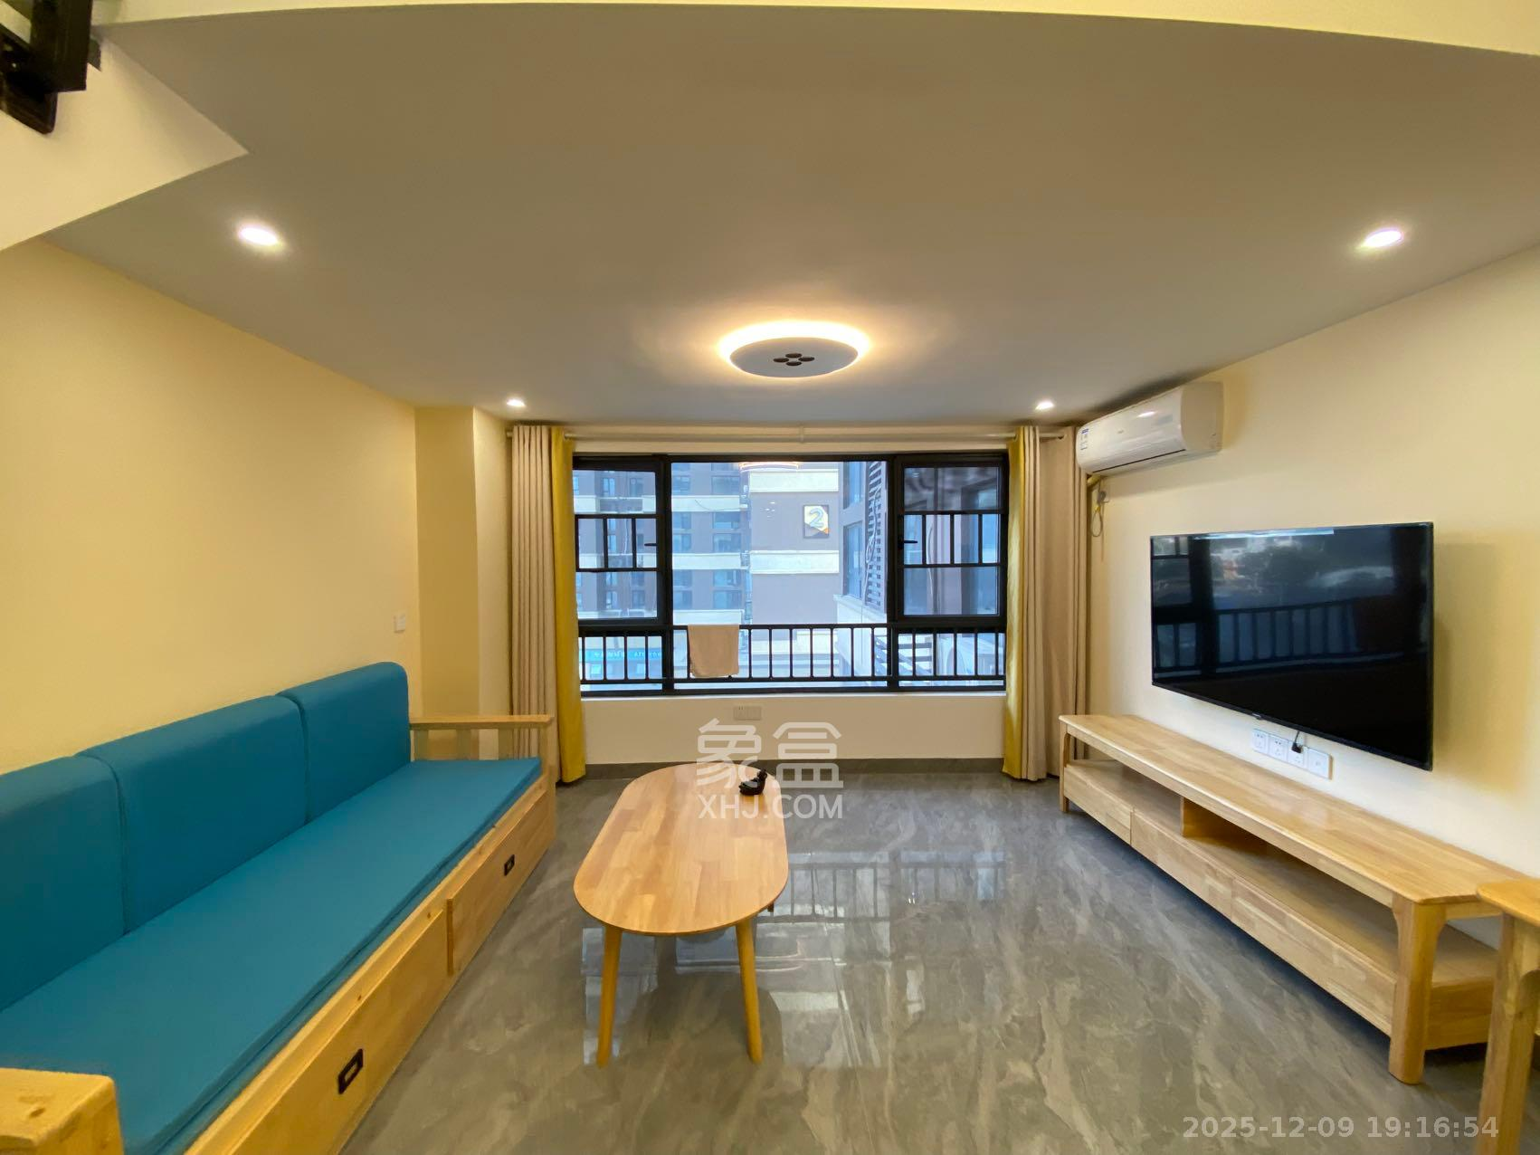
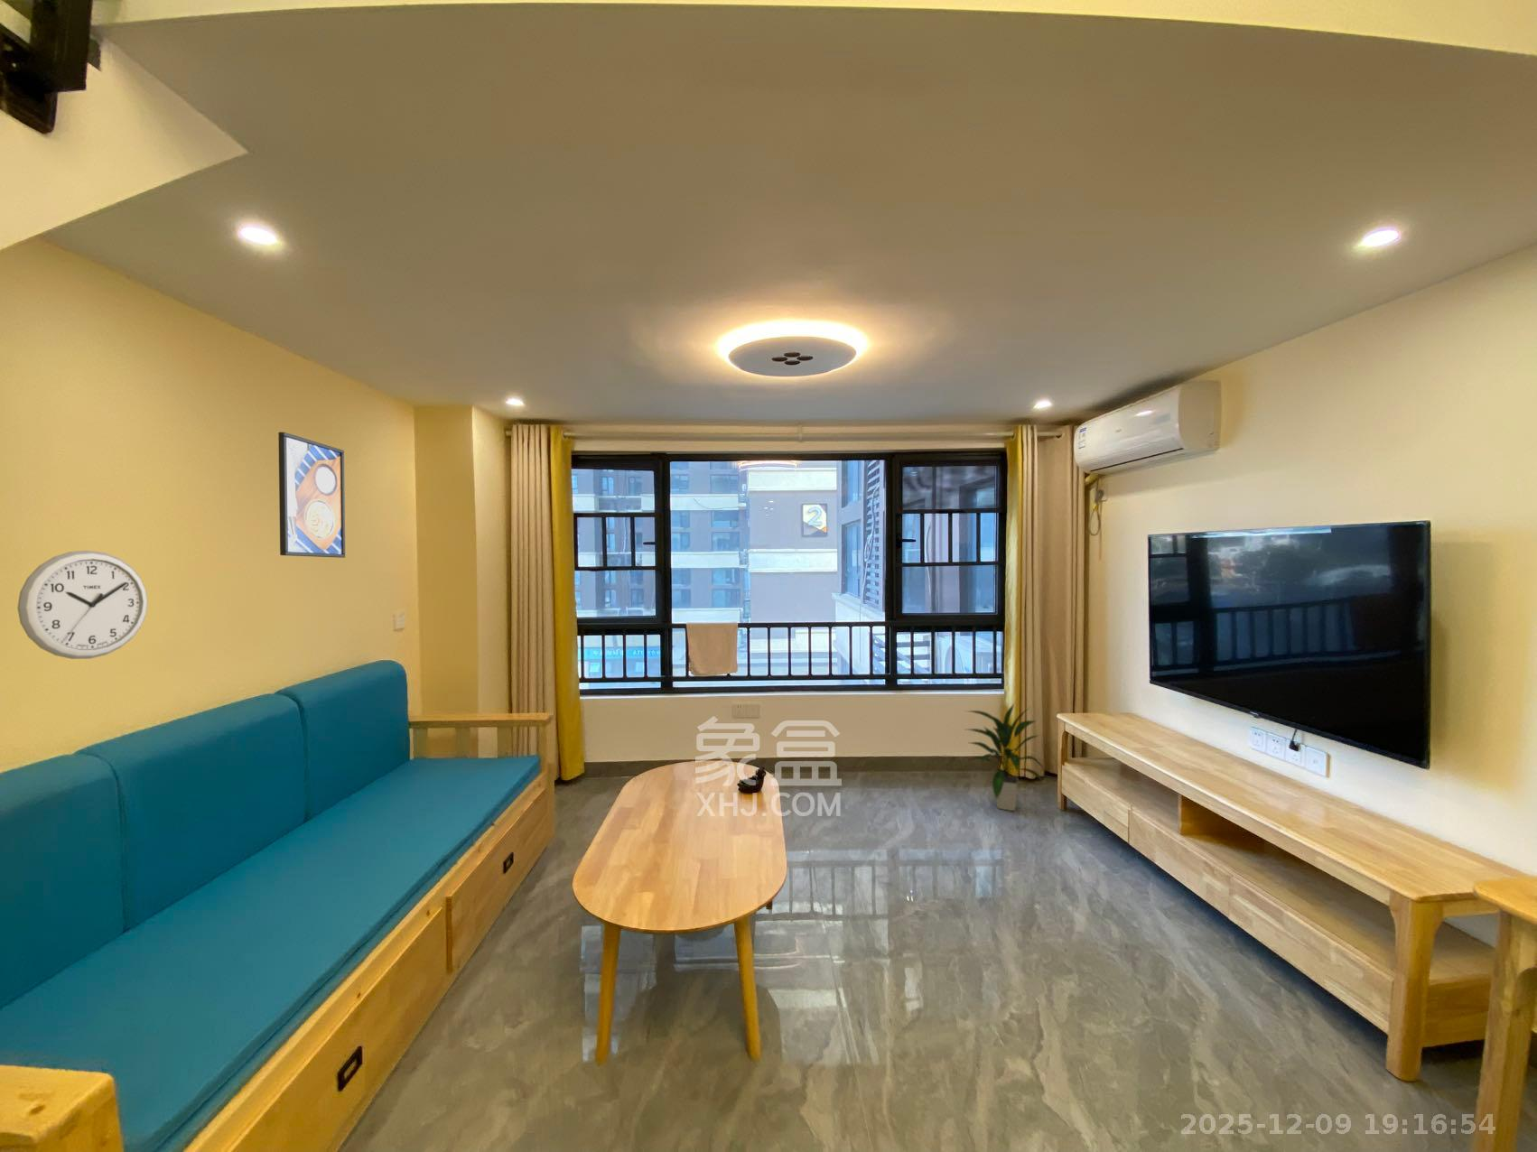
+ wall clock (91, 604)
+ indoor plant (1003, 755)
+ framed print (315, 499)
